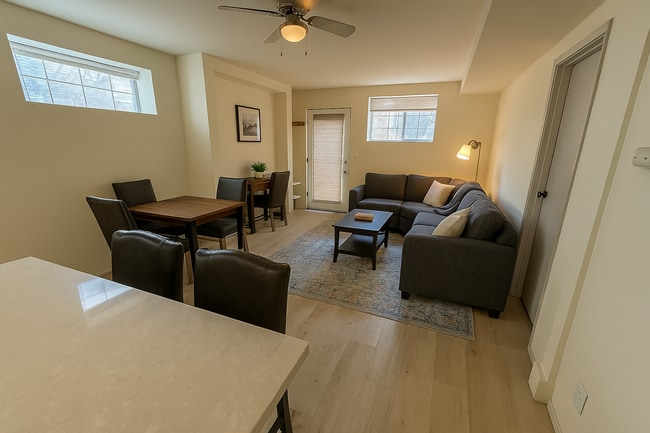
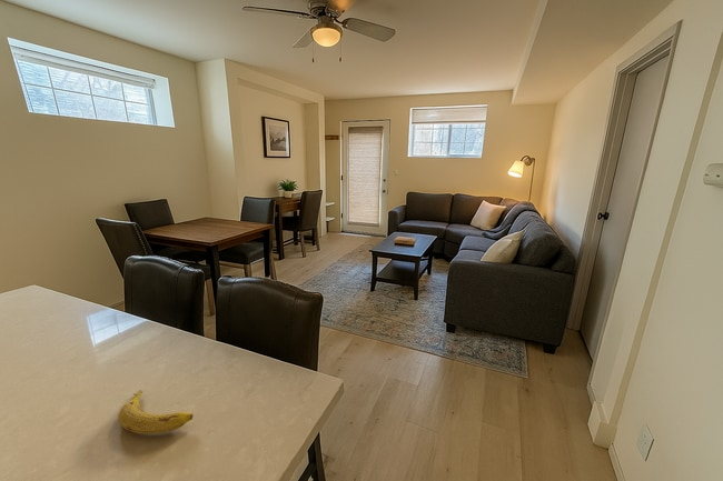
+ fruit (149, 413)
